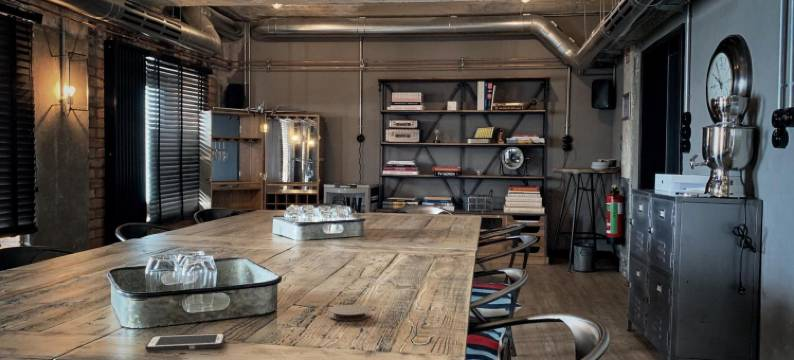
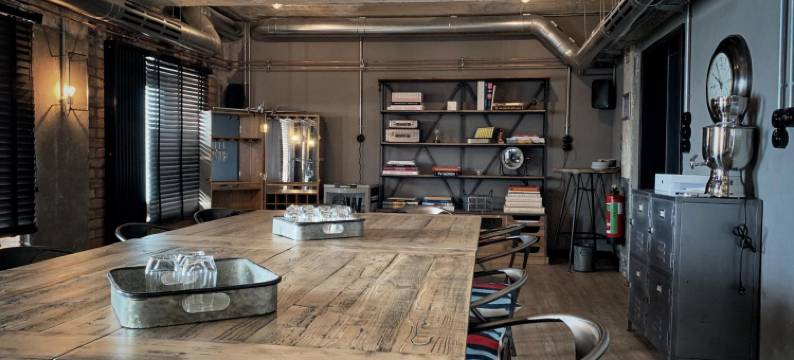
- coaster (349, 312)
- cell phone (186, 341)
